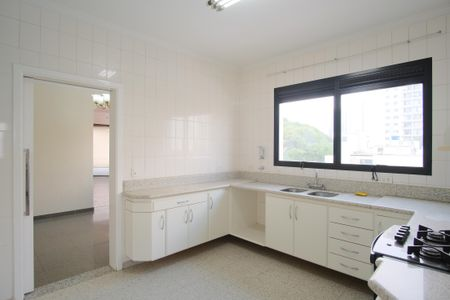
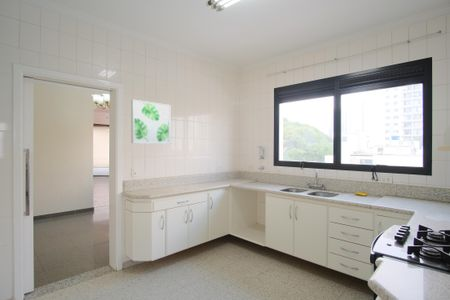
+ wall art (152, 123)
